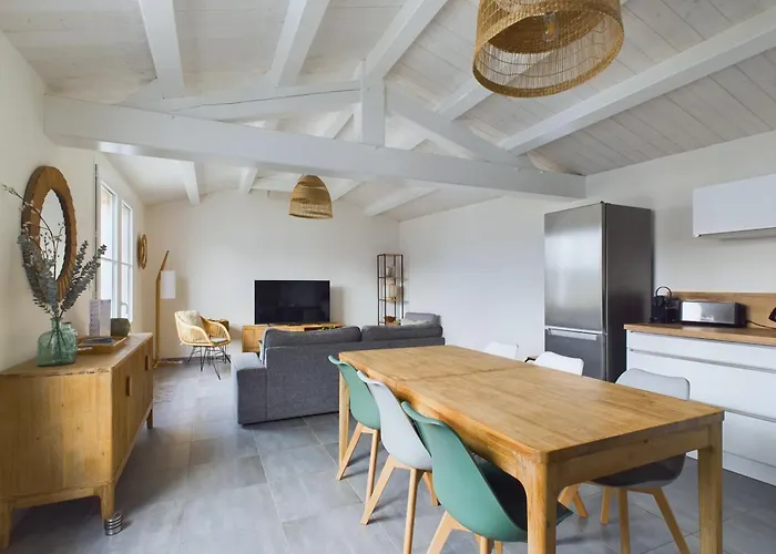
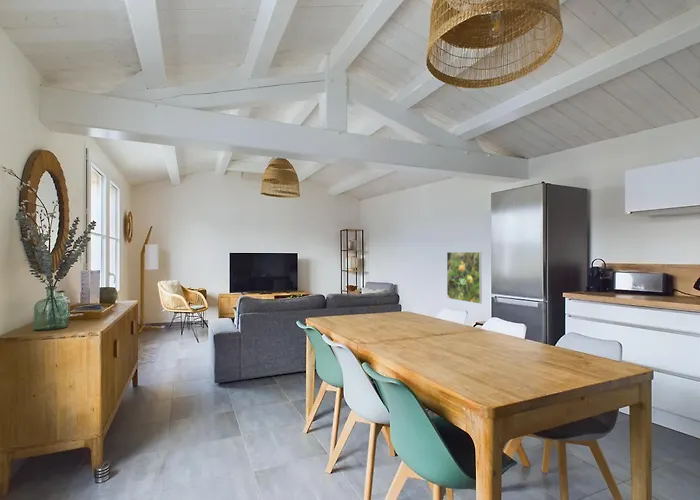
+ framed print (463, 276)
